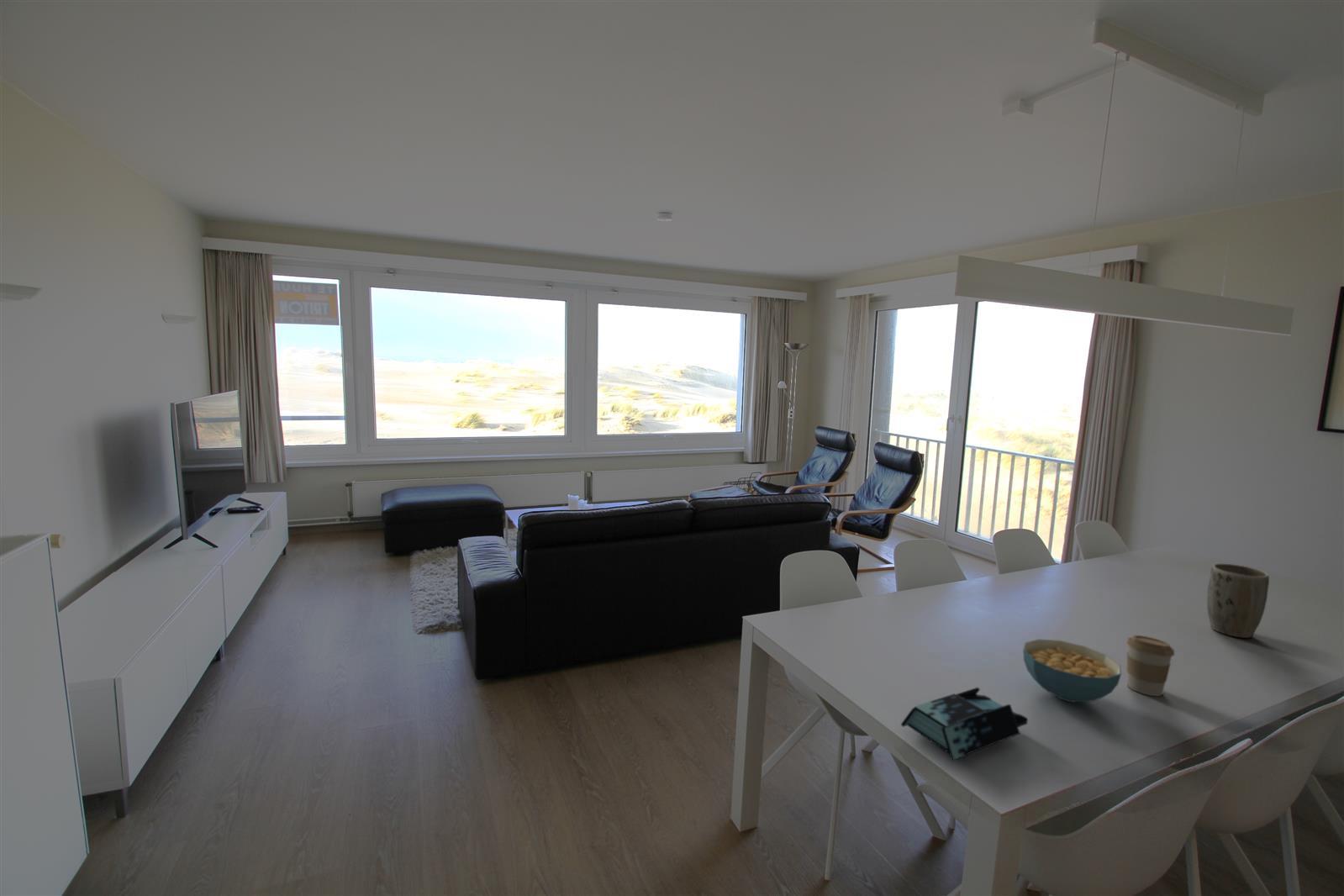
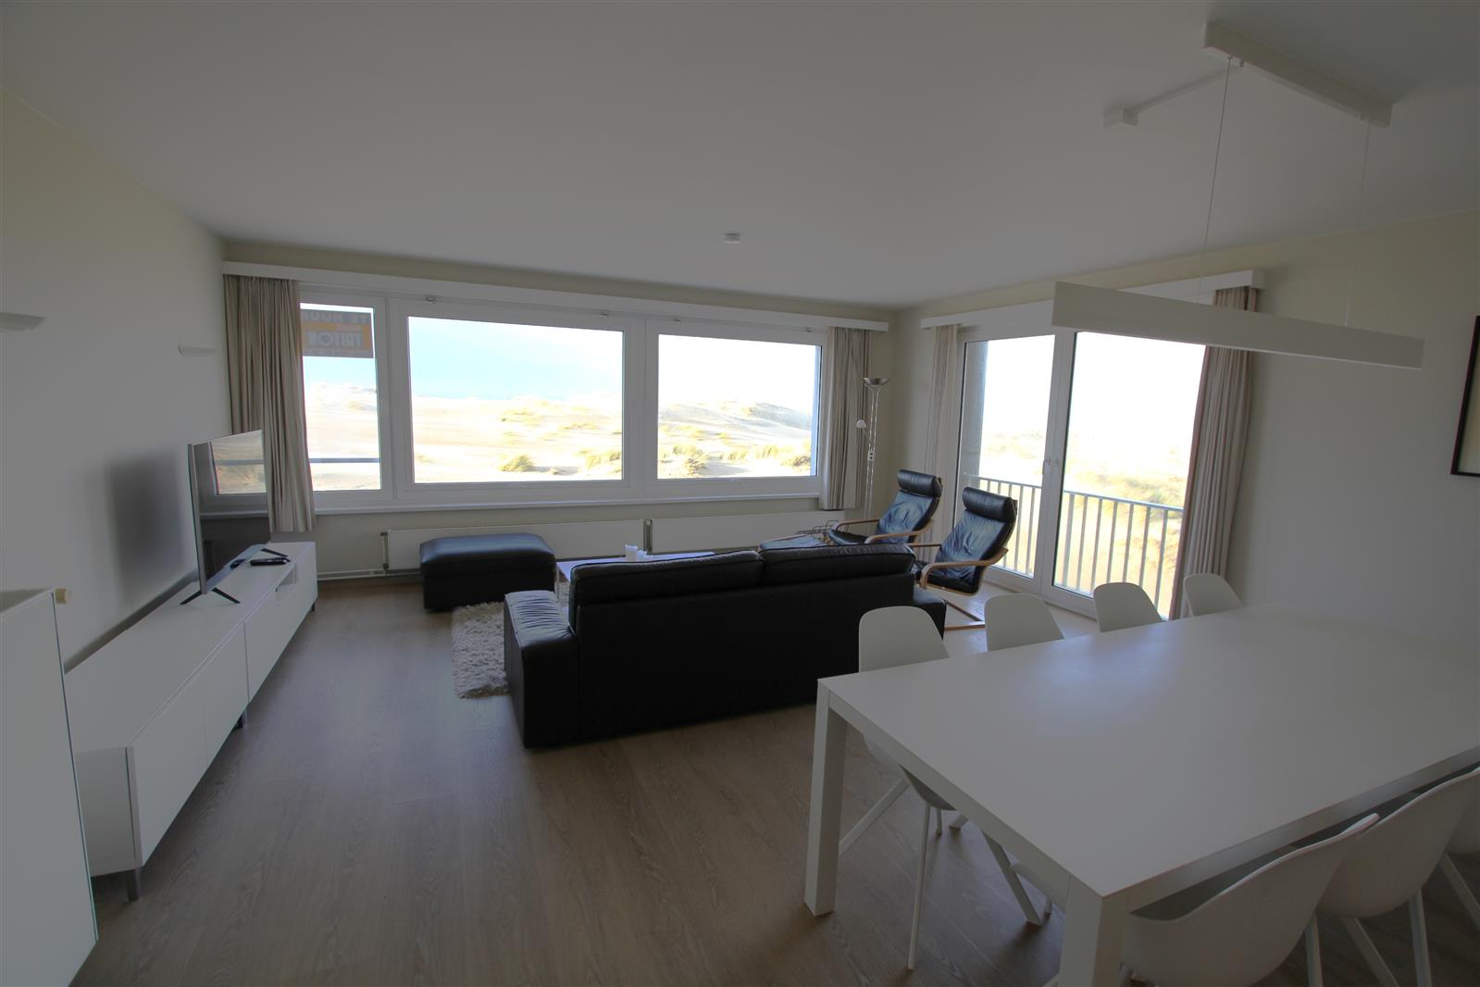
- cereal bowl (1068, 676)
- book (967, 719)
- coffee cup (1147, 663)
- plant pot (1236, 600)
